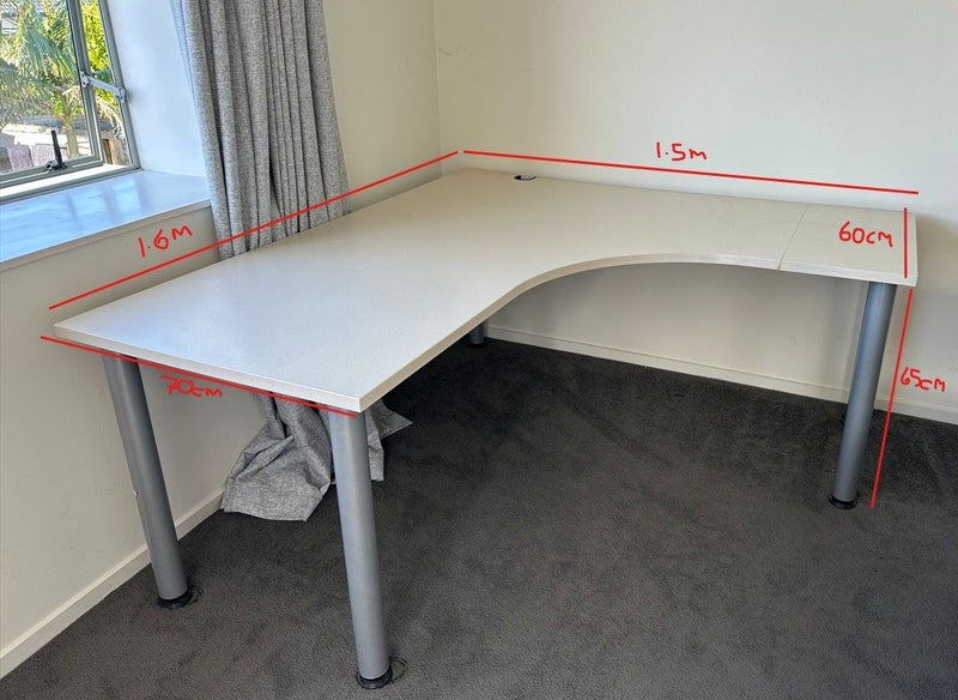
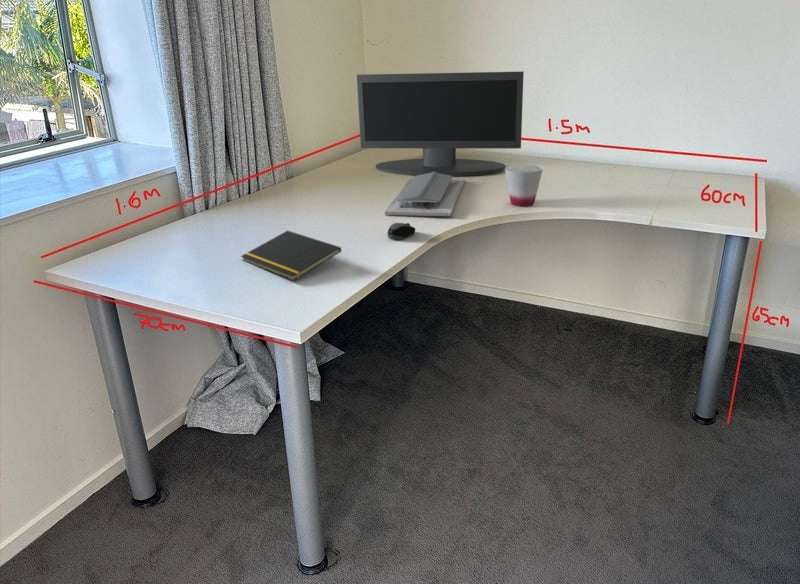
+ cup (523, 185)
+ notepad (290, 253)
+ monitor (438, 122)
+ computer mouse (401, 229)
+ architectural model (428, 190)
